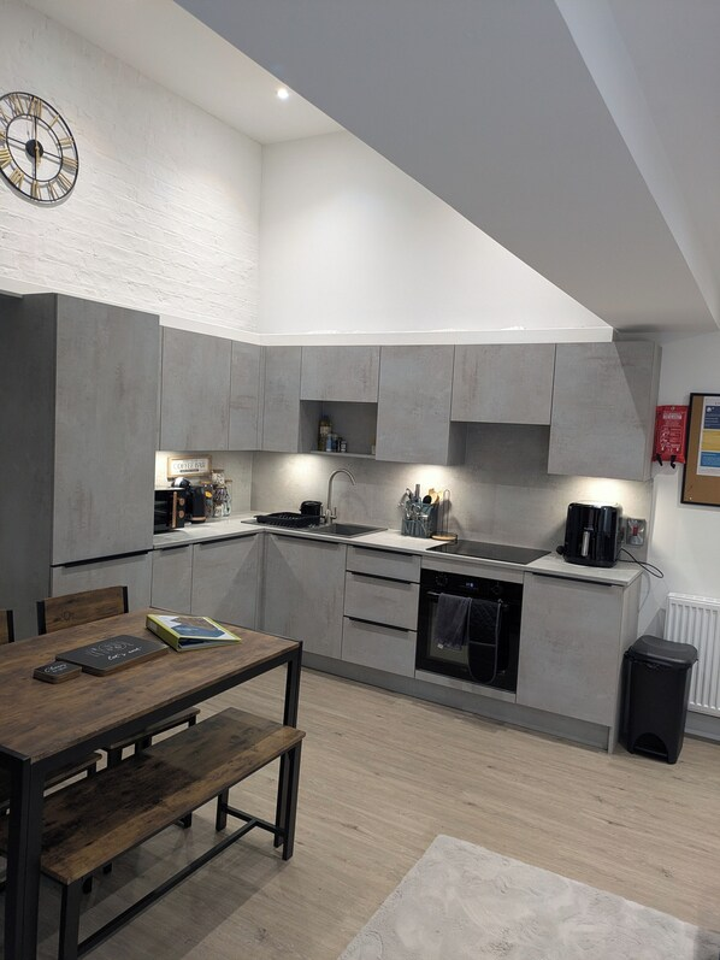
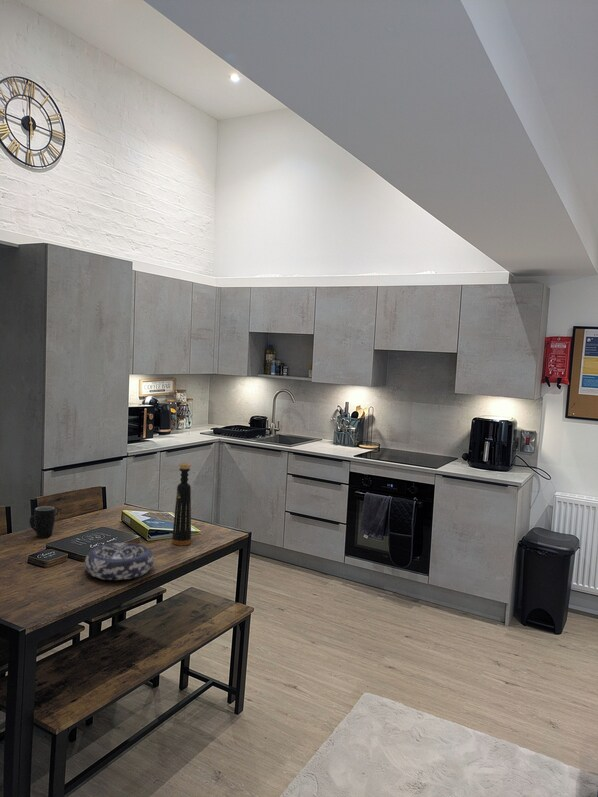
+ mug (40, 523)
+ bottle (183, 503)
+ decorative bowl (119, 561)
